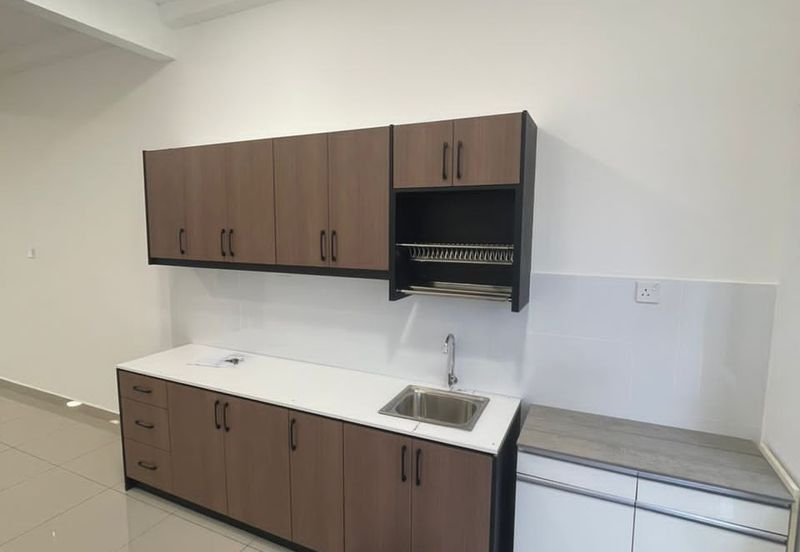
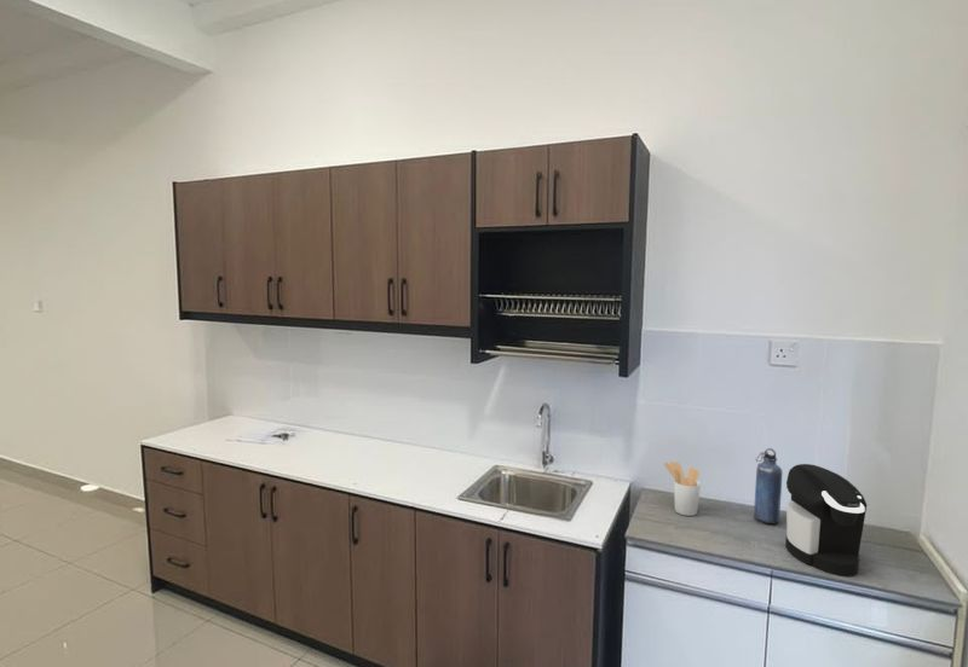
+ utensil holder (681, 486)
+ coffee maker (825, 516)
+ water bottle (767, 483)
